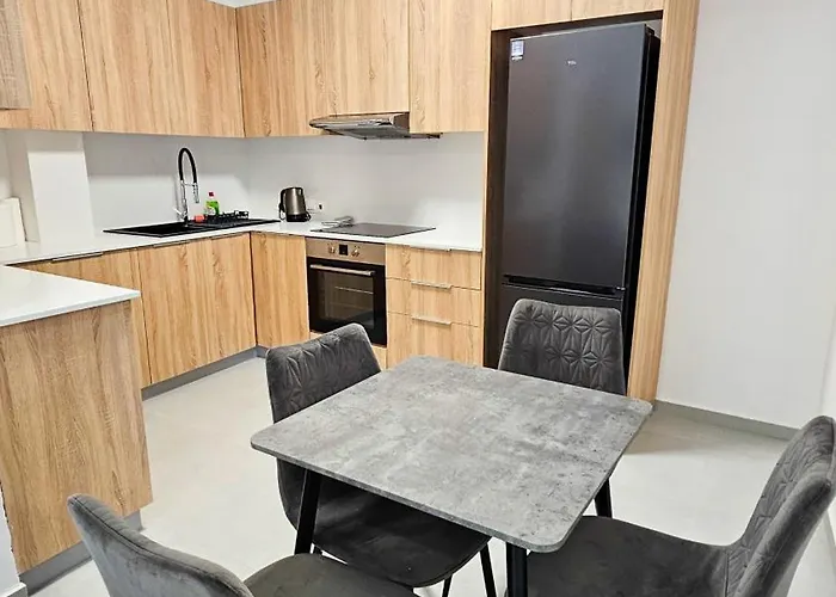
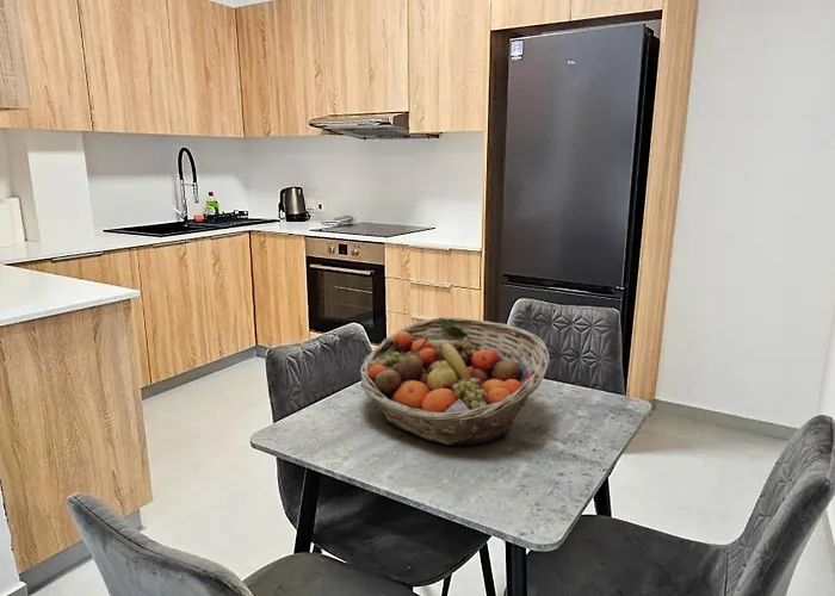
+ fruit basket (451, 375)
